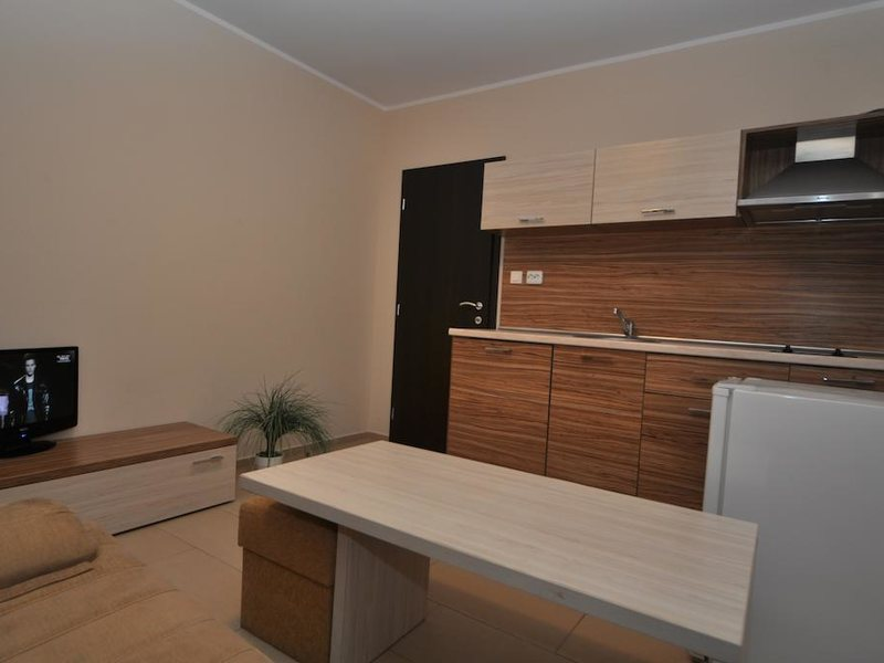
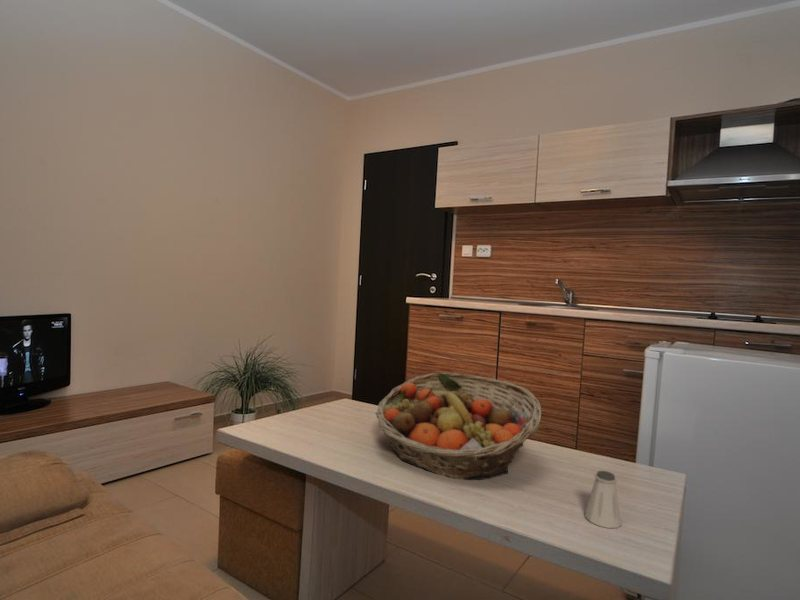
+ fruit basket (454, 420)
+ saltshaker (604, 496)
